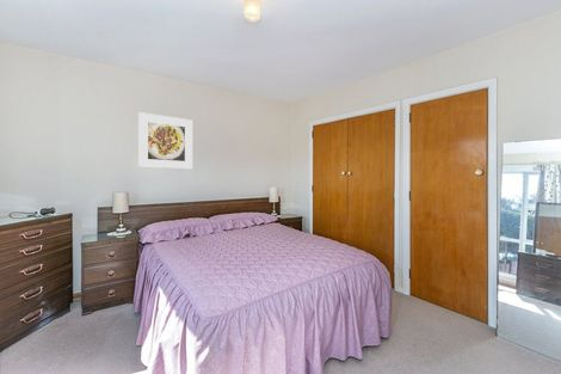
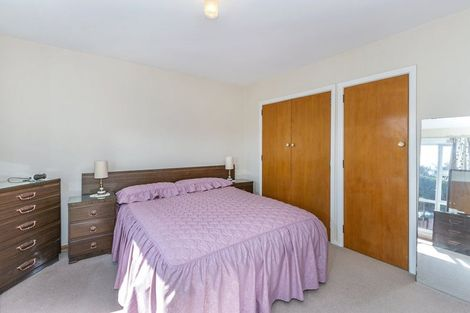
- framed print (166, 142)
